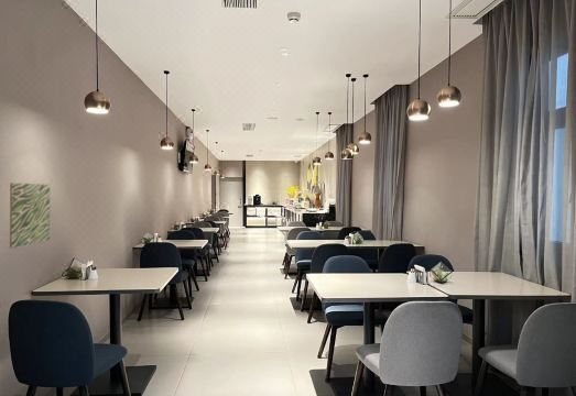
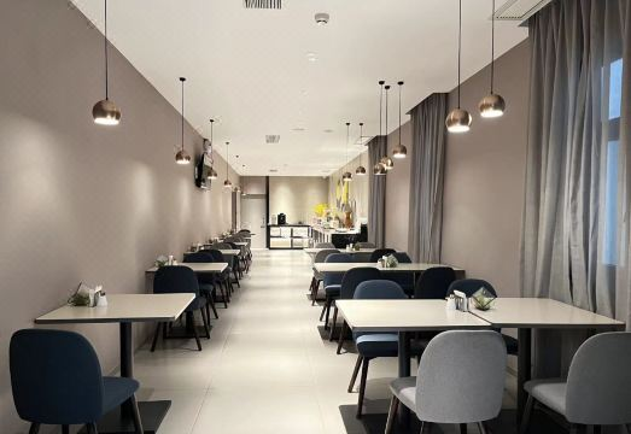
- wall art (31, 213)
